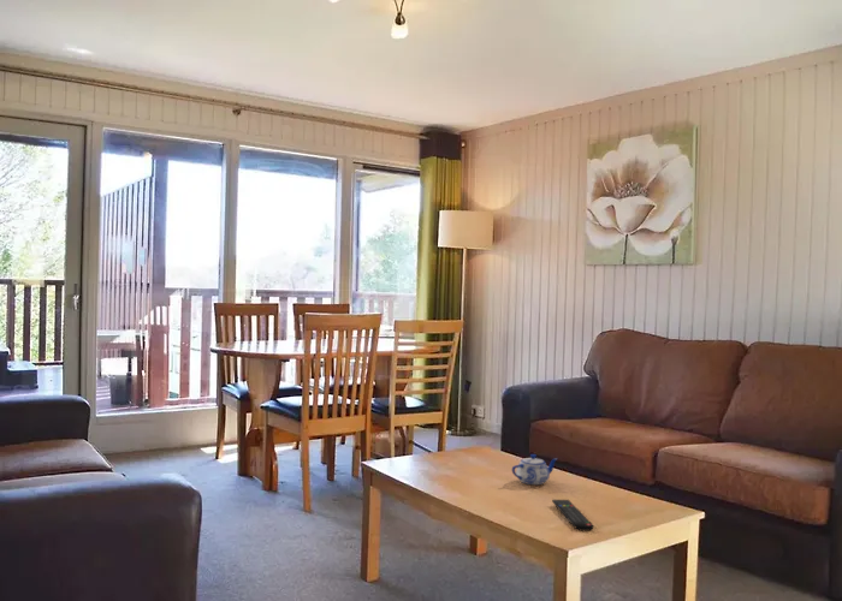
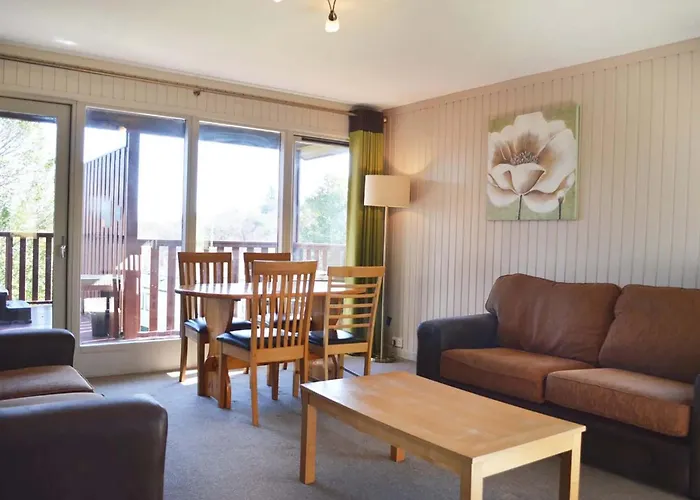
- remote control (571, 514)
- teapot (534, 468)
